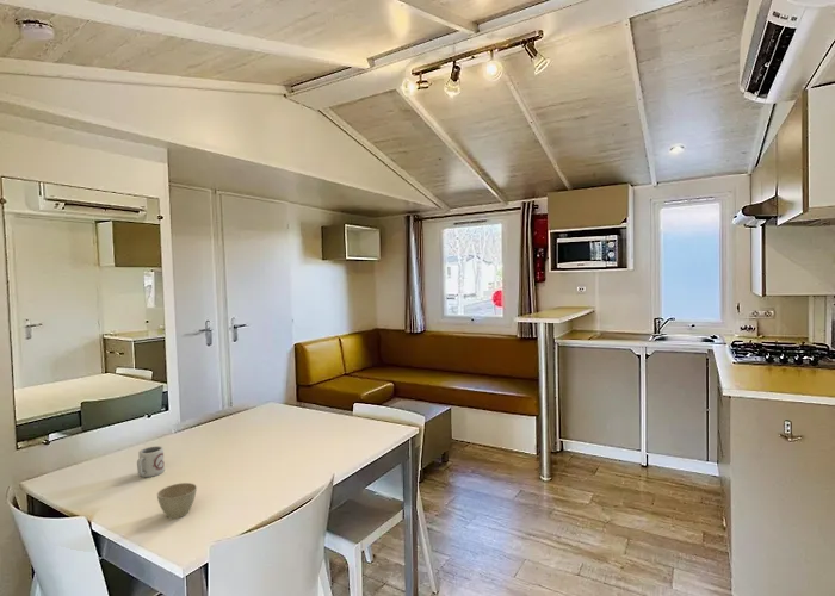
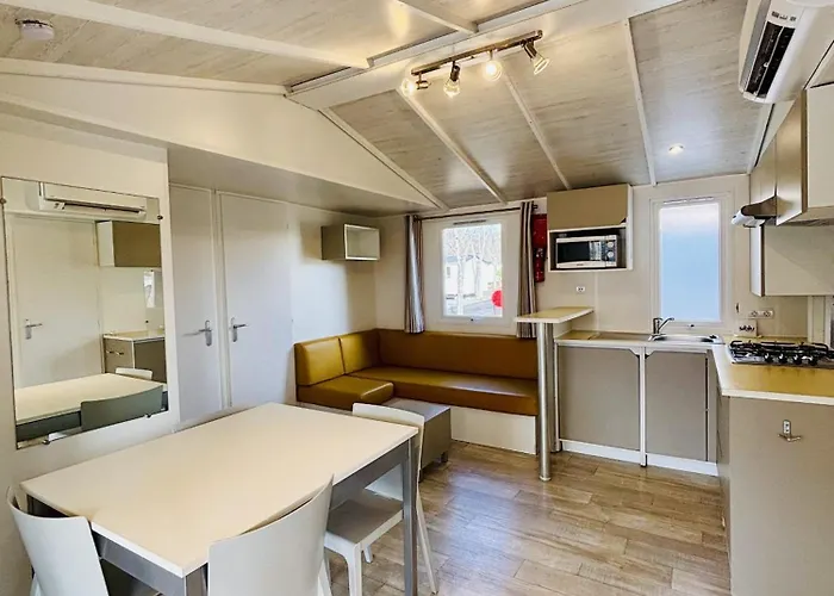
- flower pot (177, 502)
- cup (148, 462)
